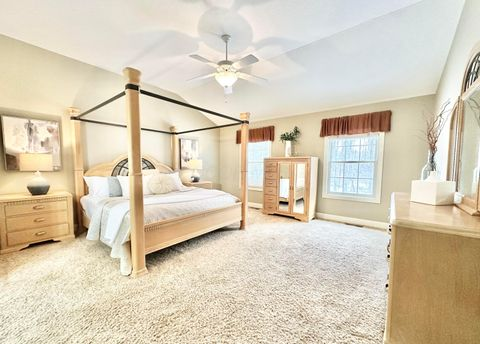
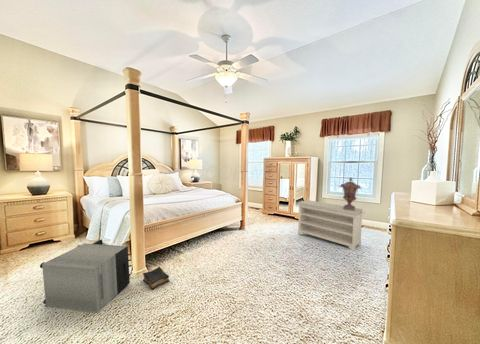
+ safe (93, 271)
+ decorative urn (349, 193)
+ bench (328, 222)
+ book (156, 277)
